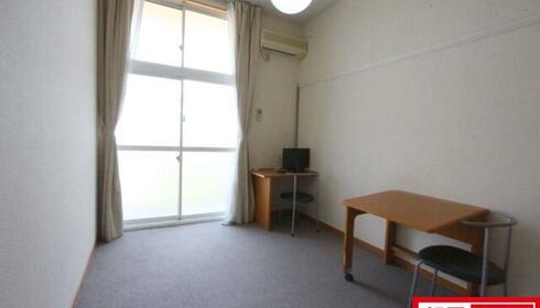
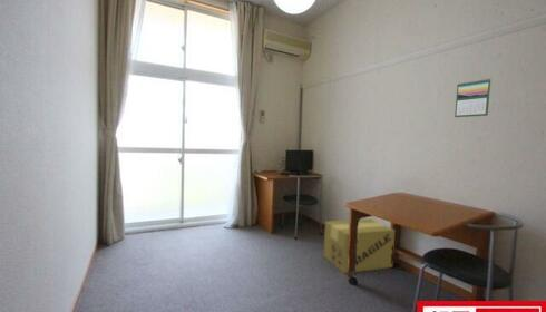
+ calendar (471, 98)
+ cardboard box (358, 243)
